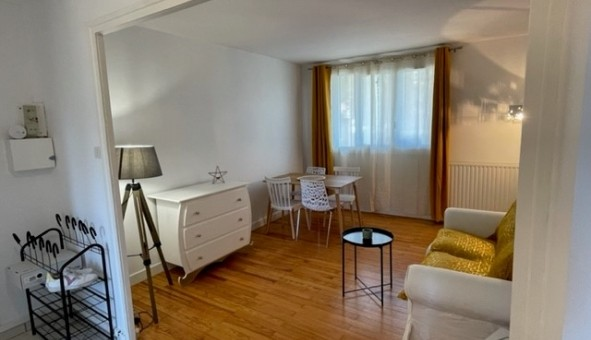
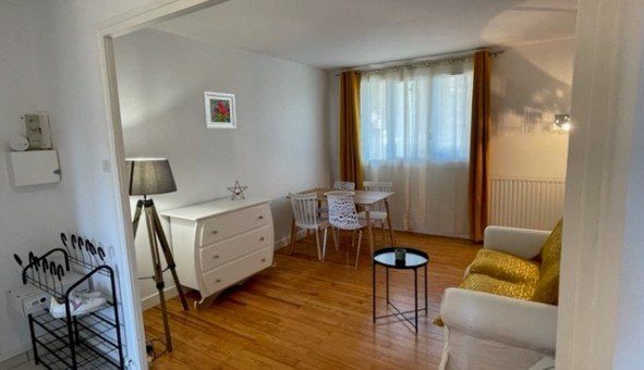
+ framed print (220, 111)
